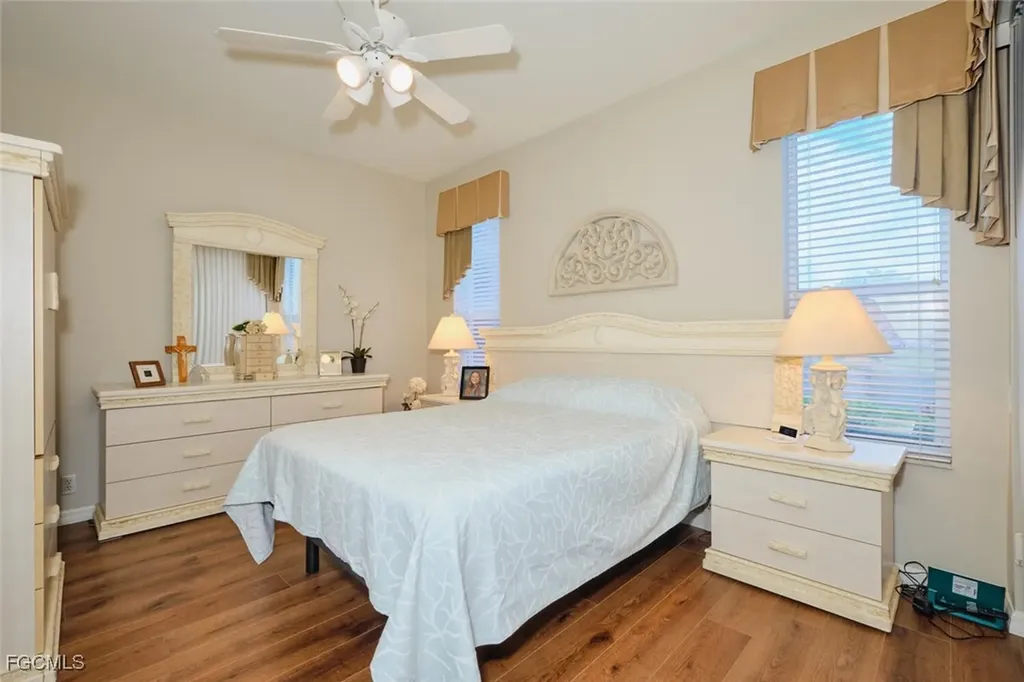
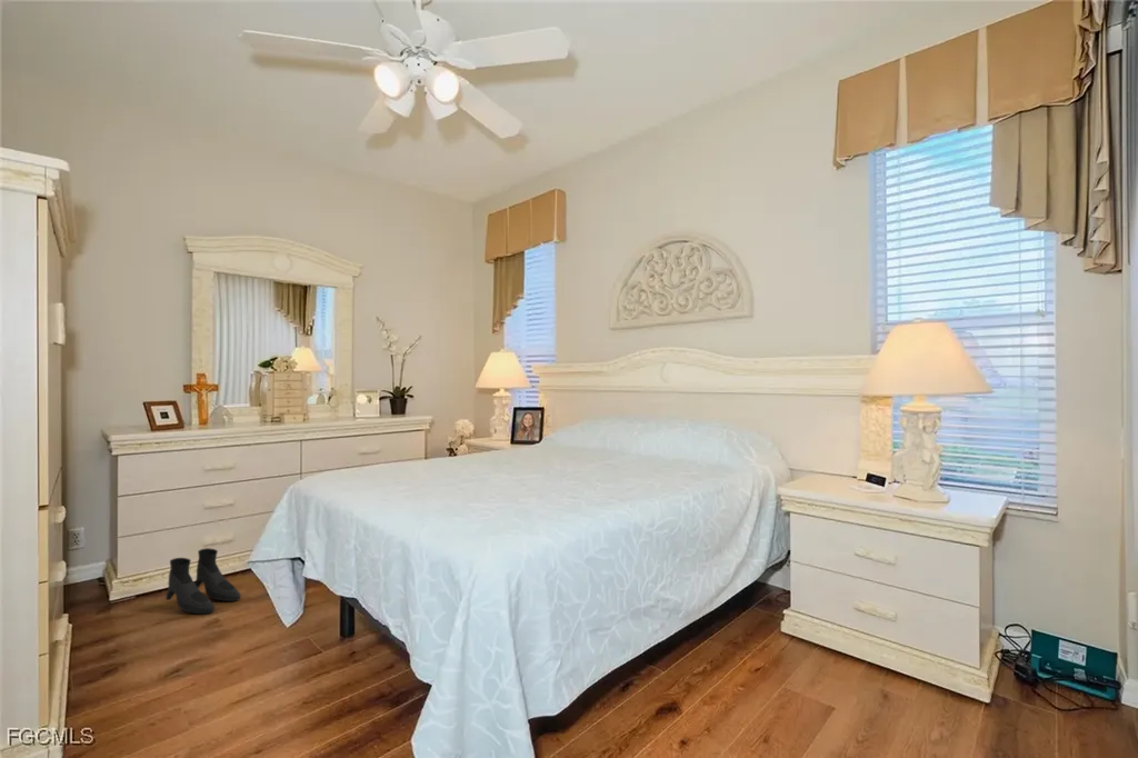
+ boots (203, 578)
